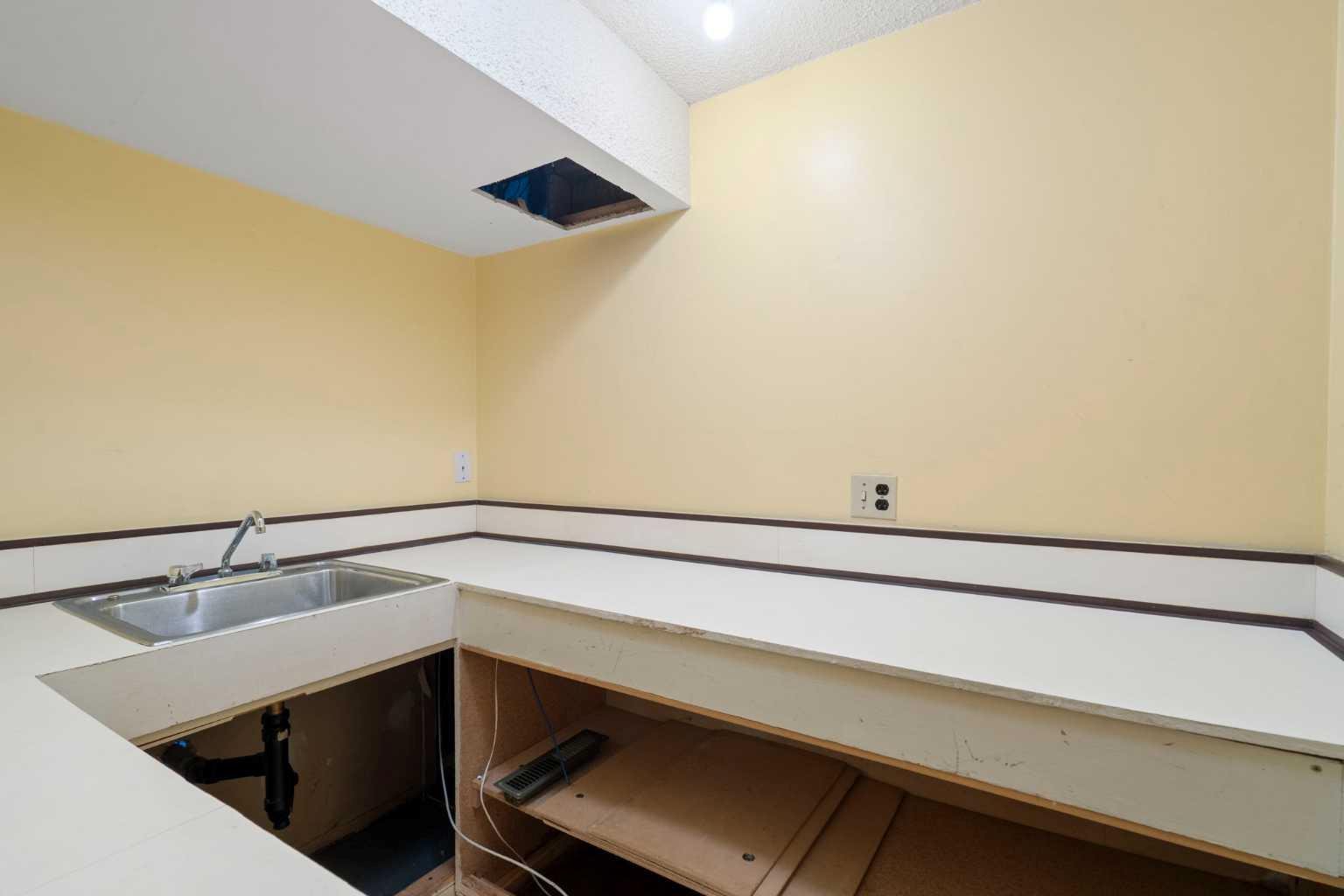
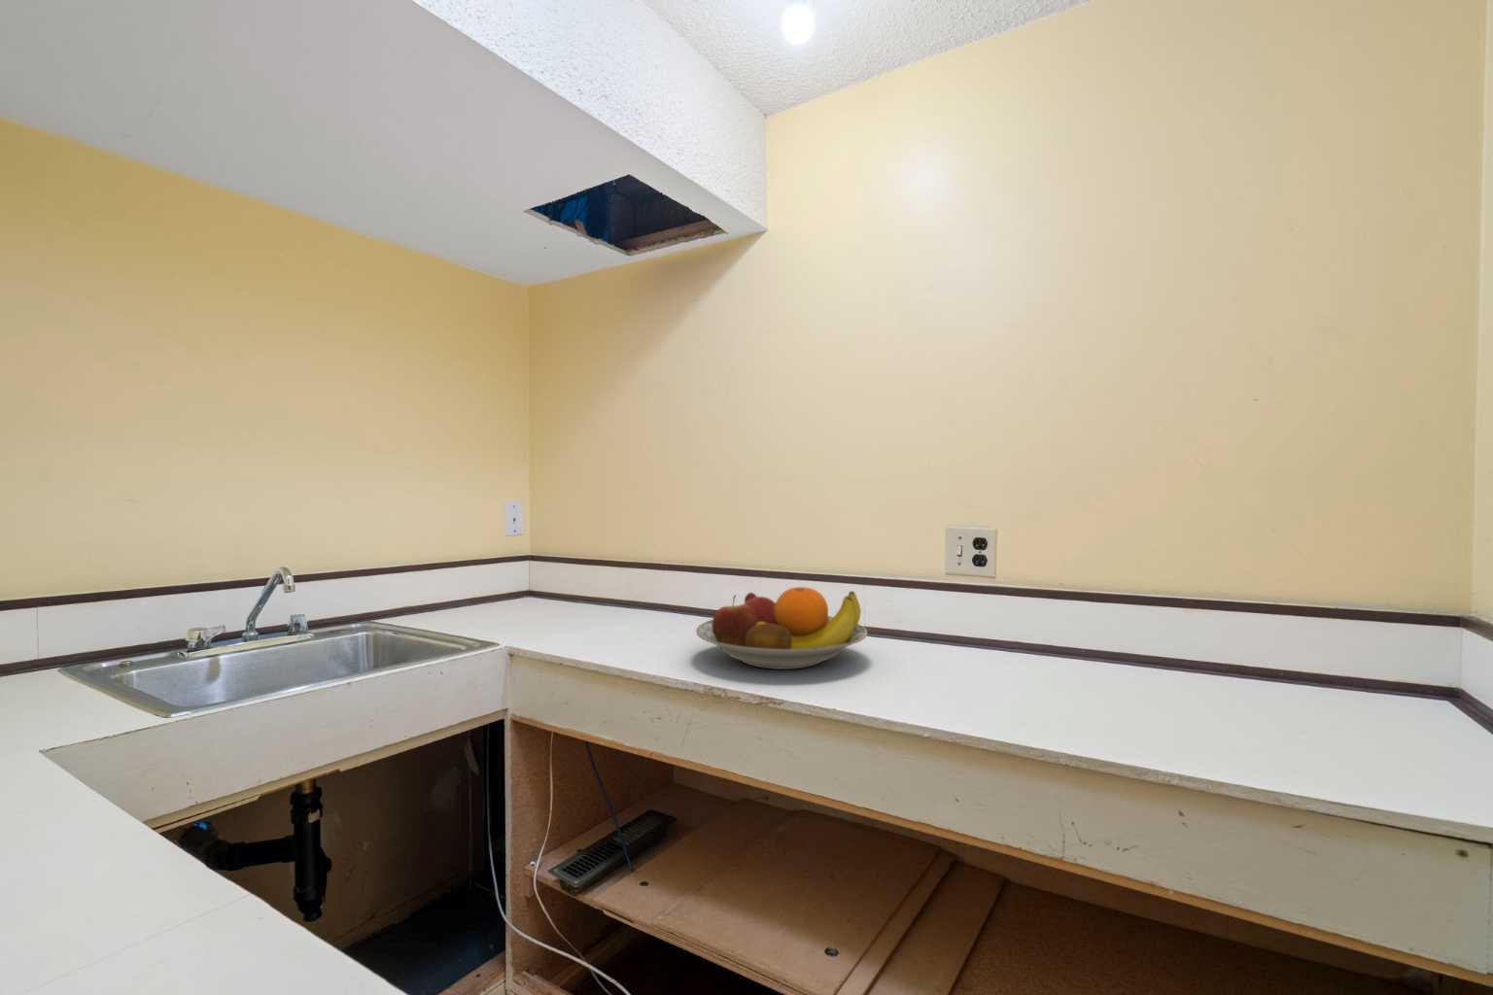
+ fruit bowl (781, 622)
